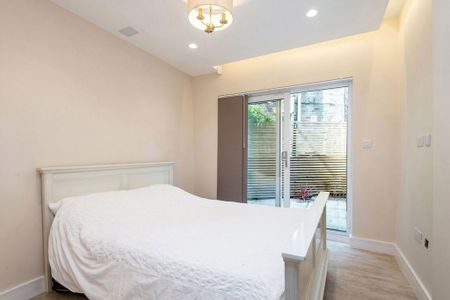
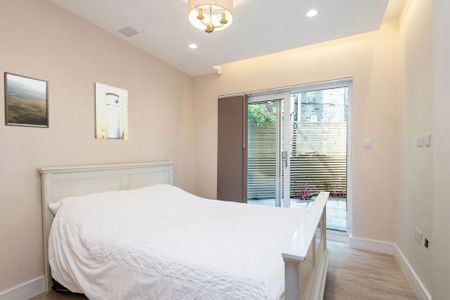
+ wall art (112, 113)
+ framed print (27, 101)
